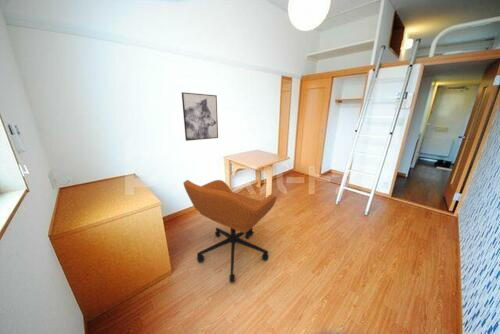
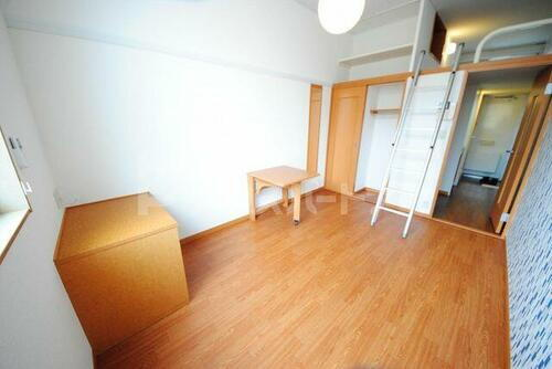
- office chair (232, 215)
- wall art (201, 117)
